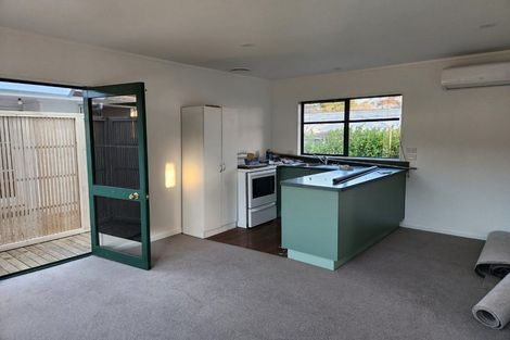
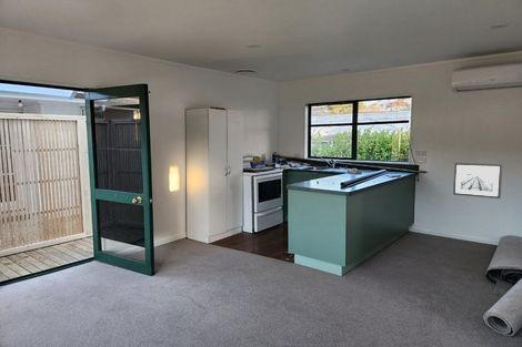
+ wall art (476, 180)
